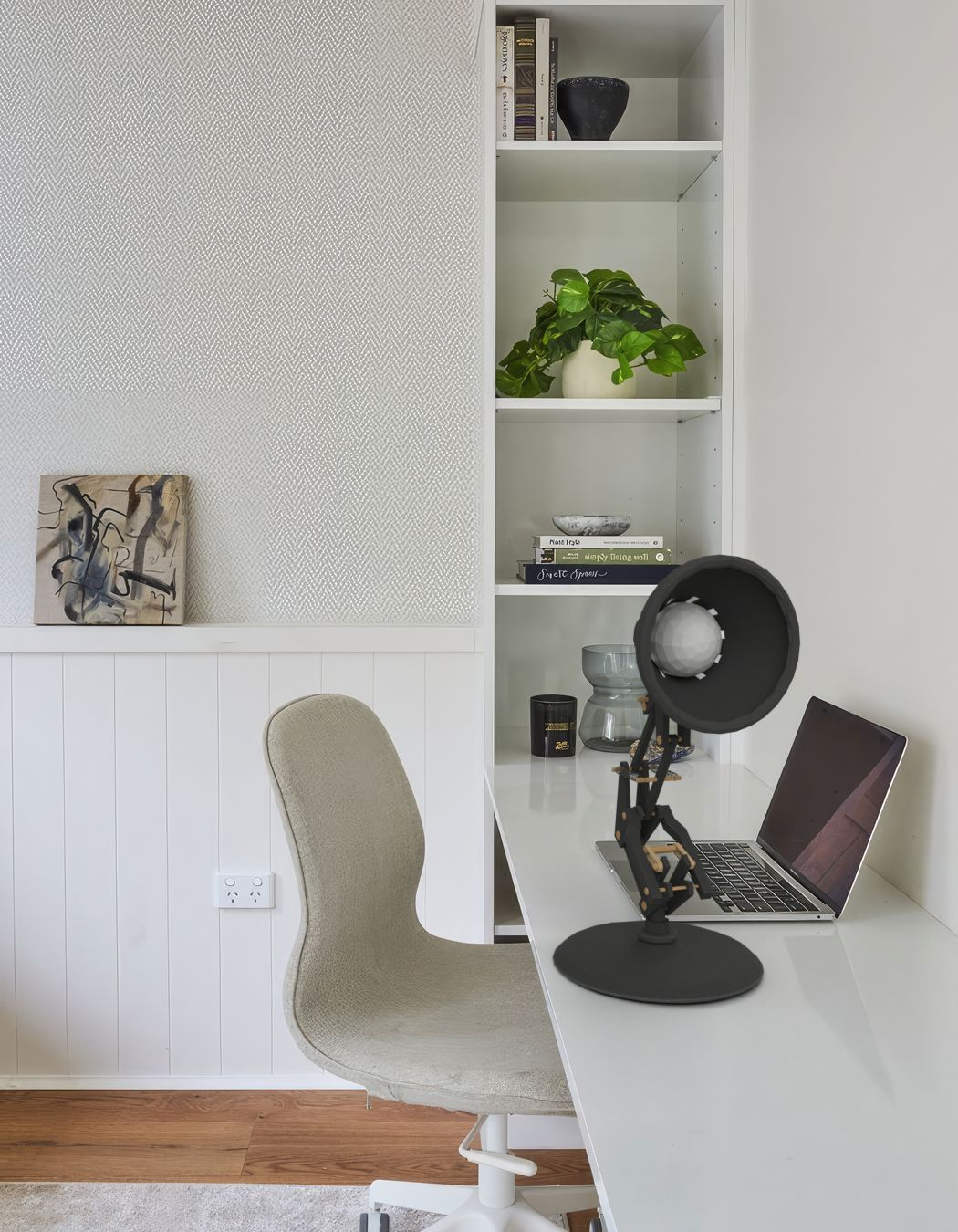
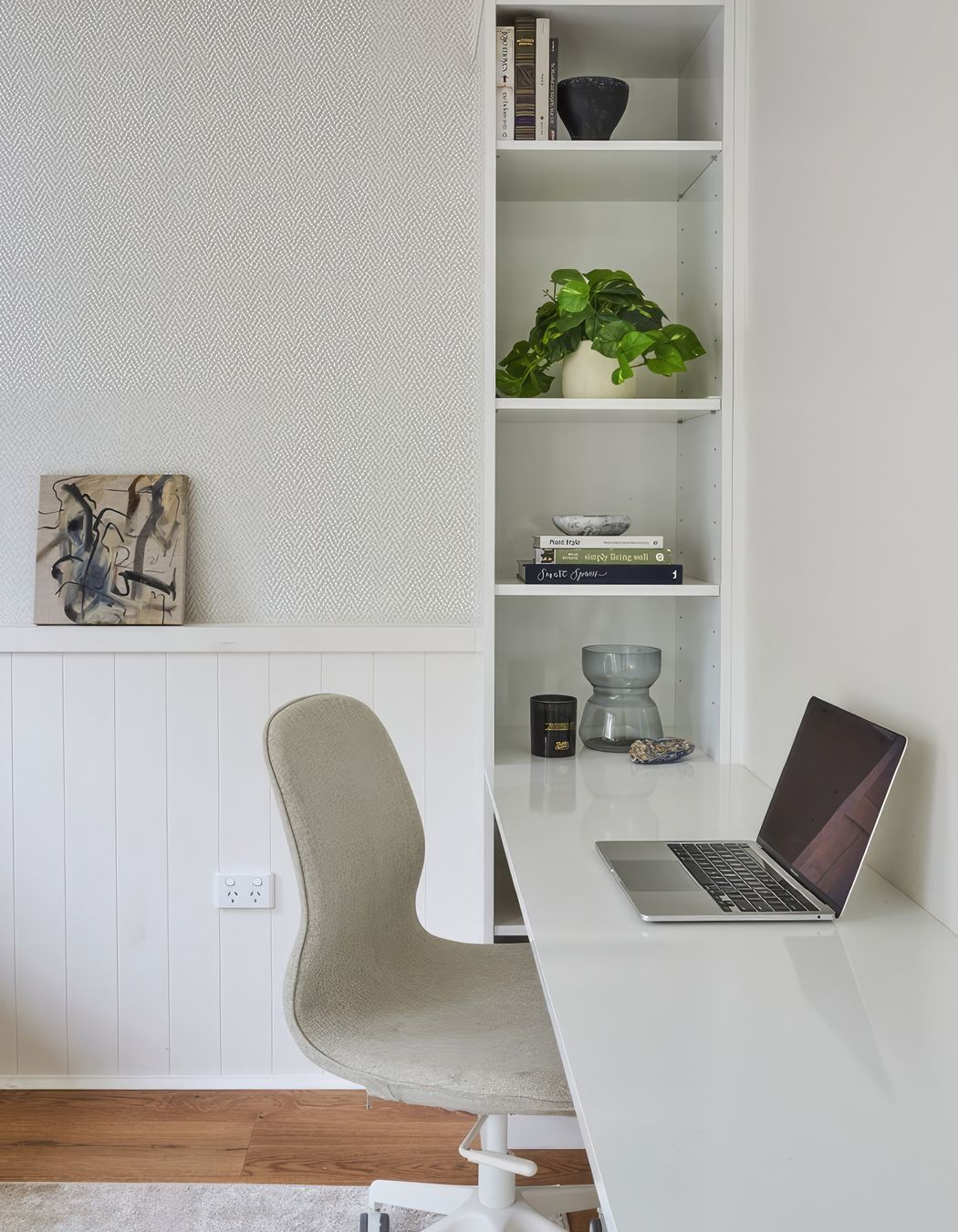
- desk lamp (663, 762)
